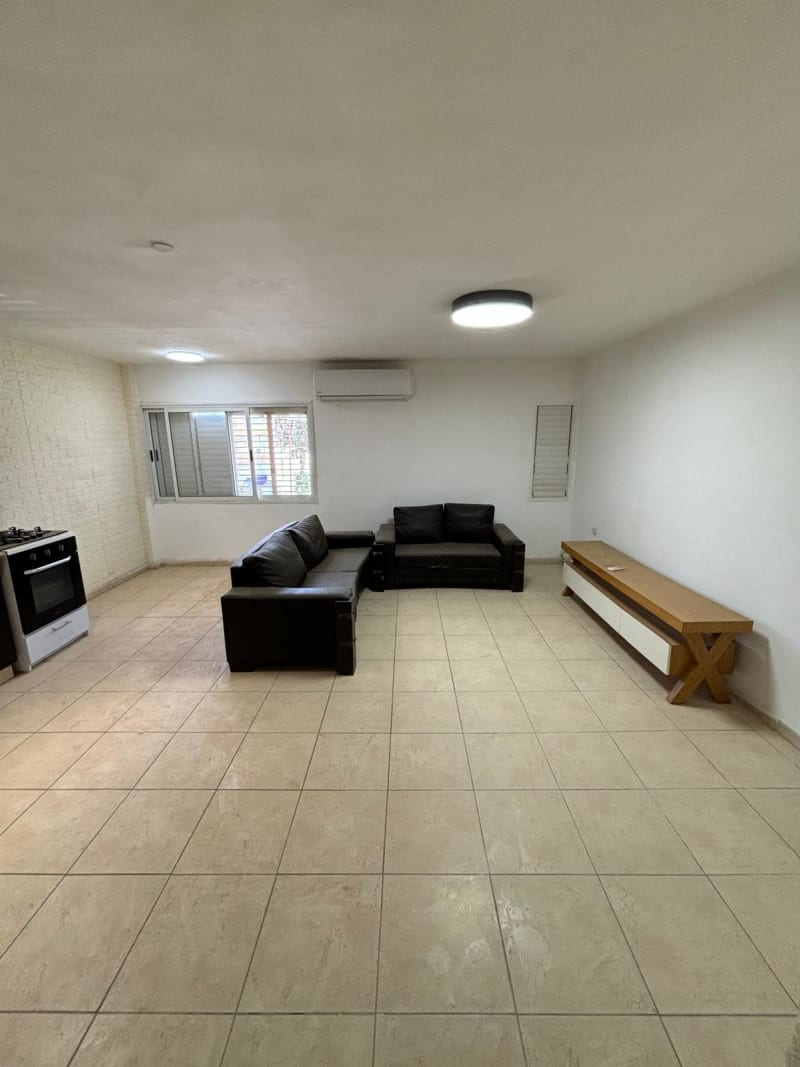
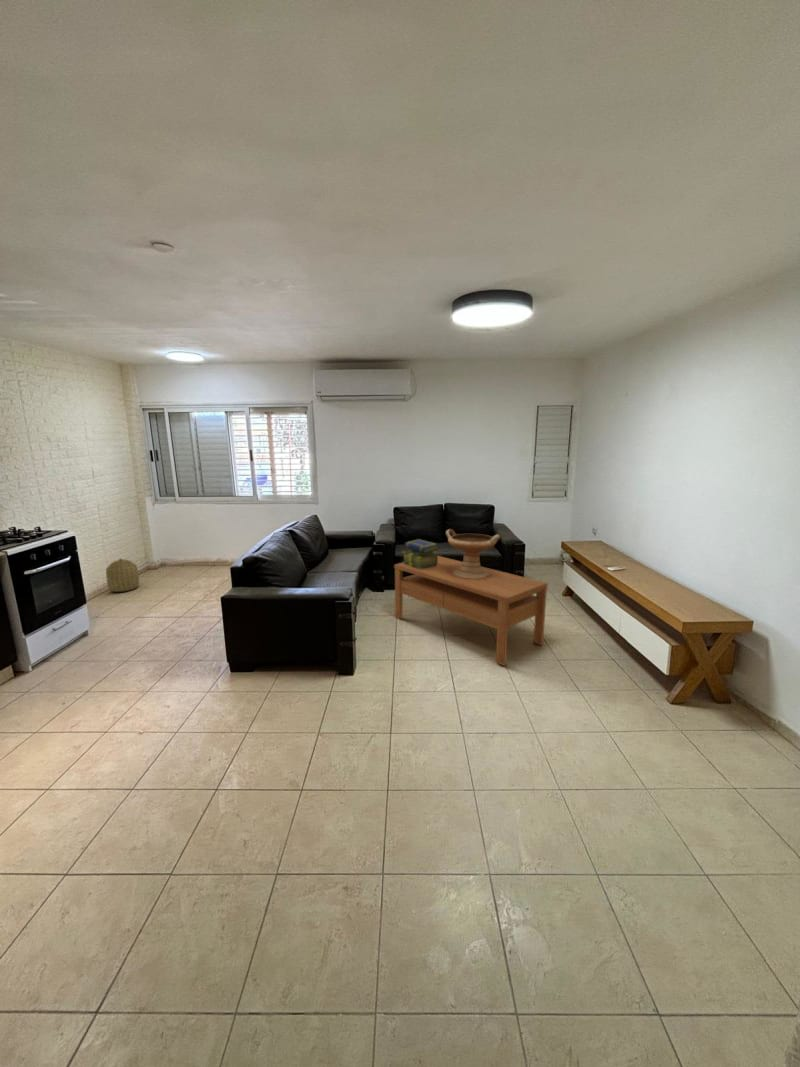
+ decorative bowl (471, 552)
+ basket (122, 574)
+ stack of books (421, 553)
+ coffee table (464, 601)
